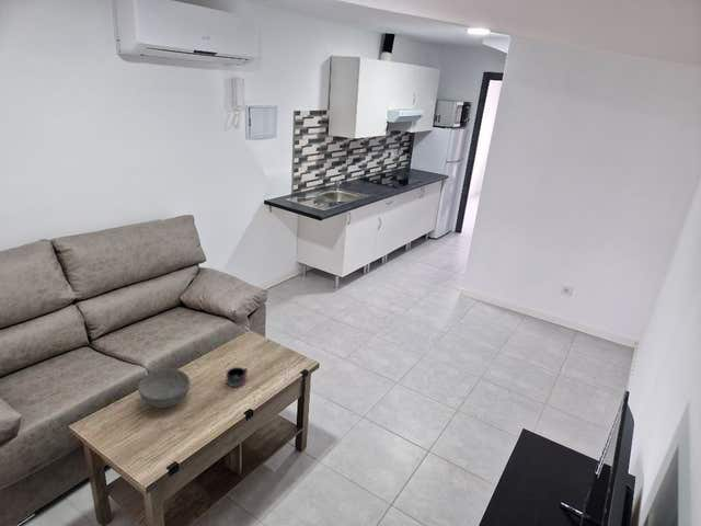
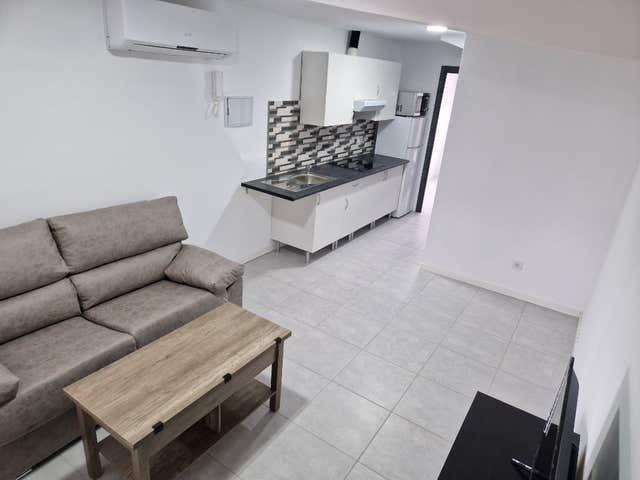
- bowl (164, 391)
- mug (238, 376)
